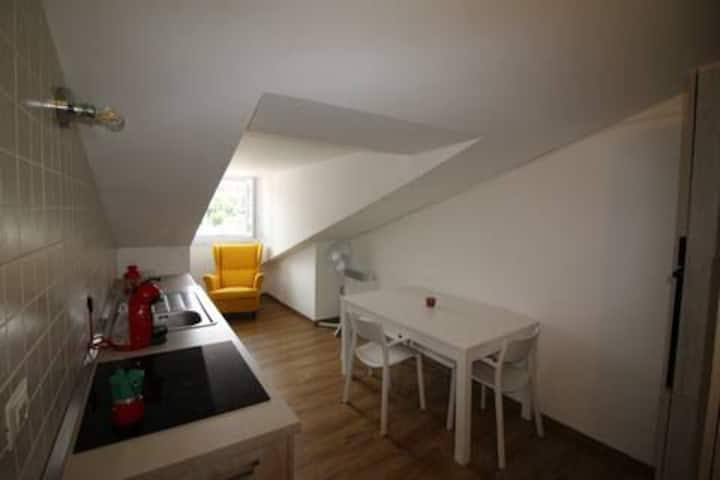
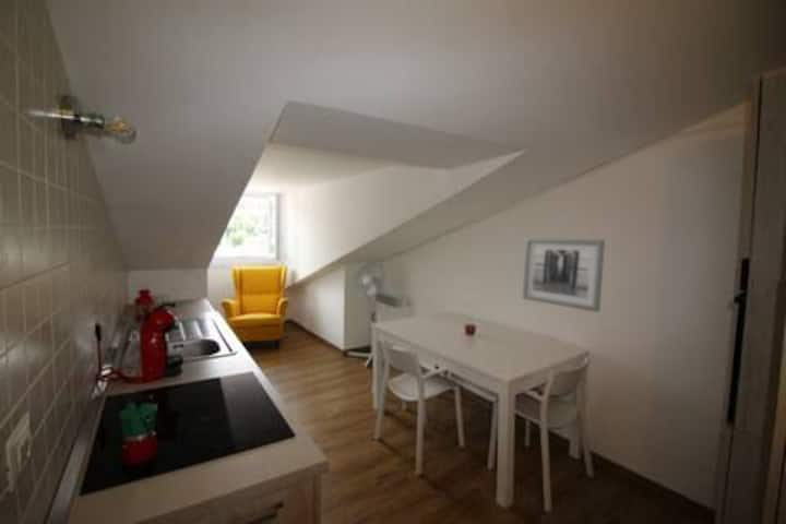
+ wall art (559, 272)
